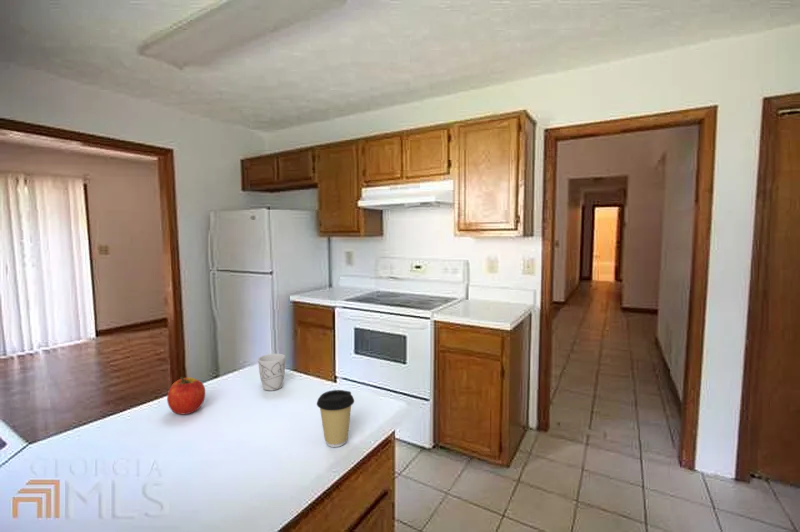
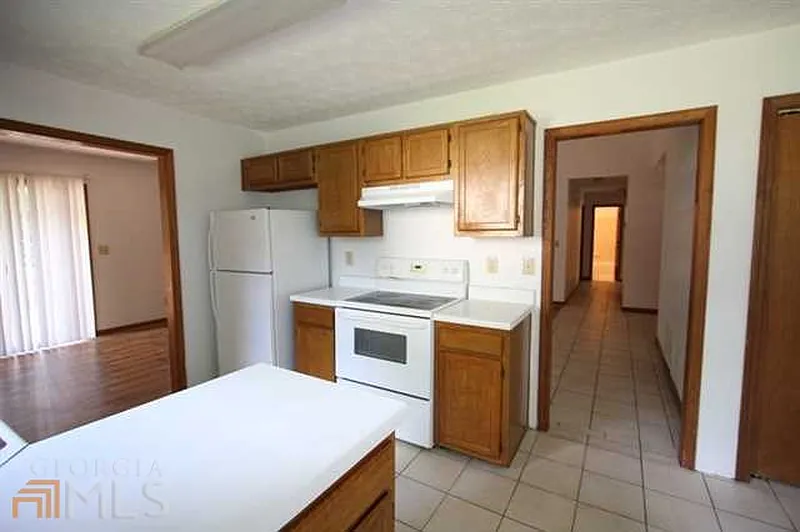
- mug (269, 371)
- coffee cup (335, 417)
- apple (186, 393)
